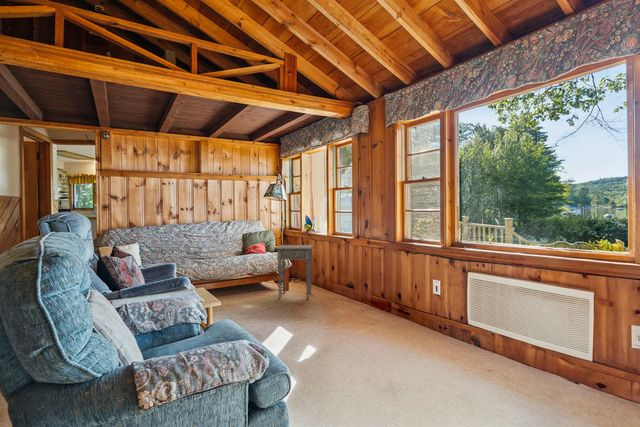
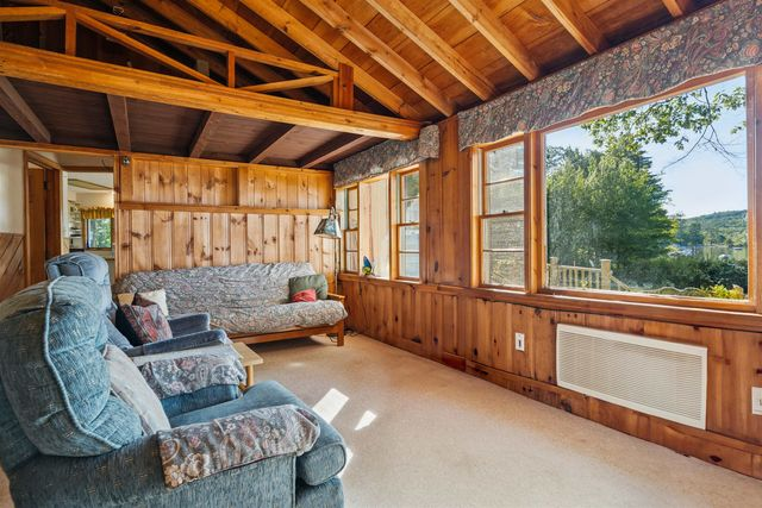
- side table (285, 271)
